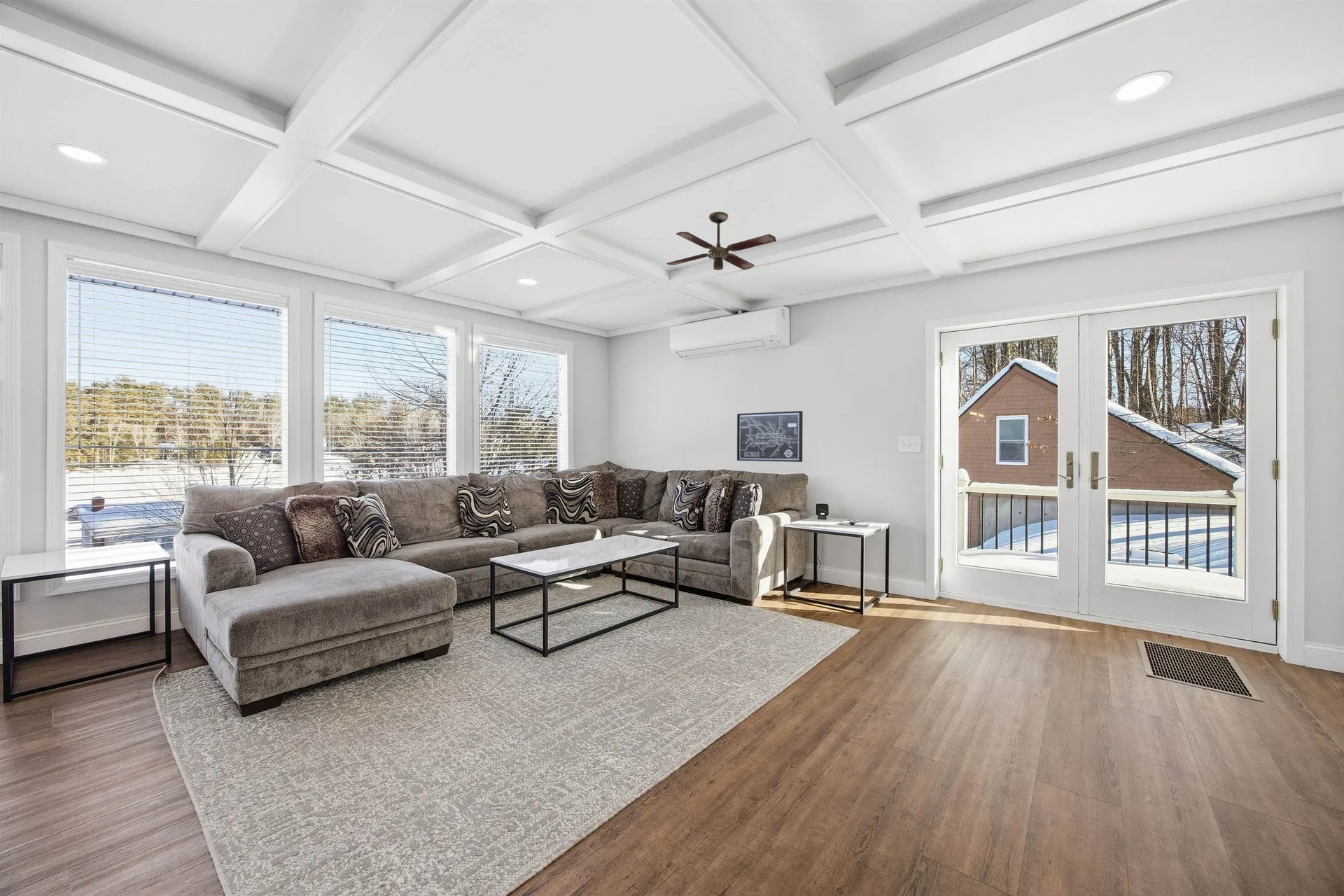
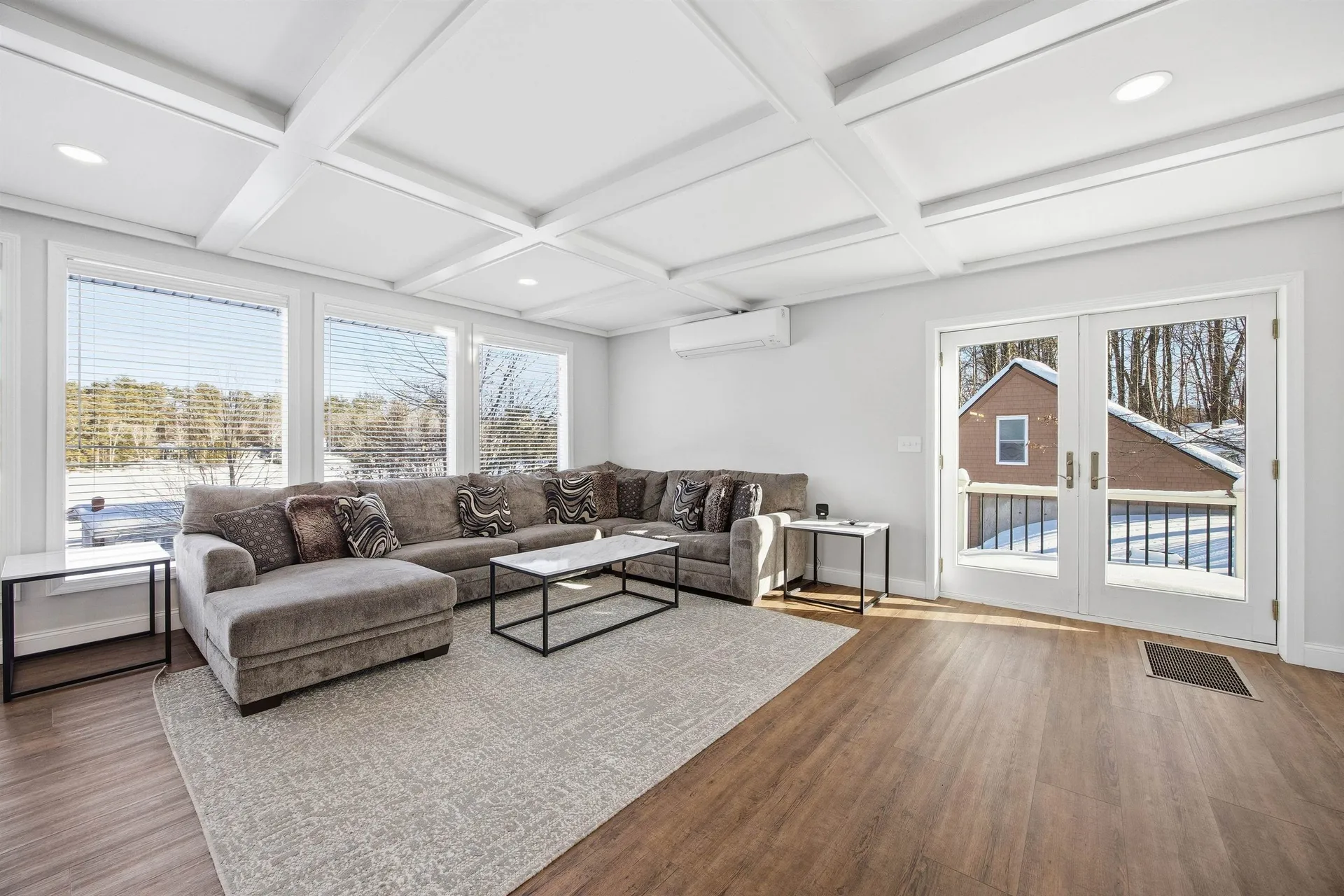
- wall art (768, 437)
- ceiling fan (718, 243)
